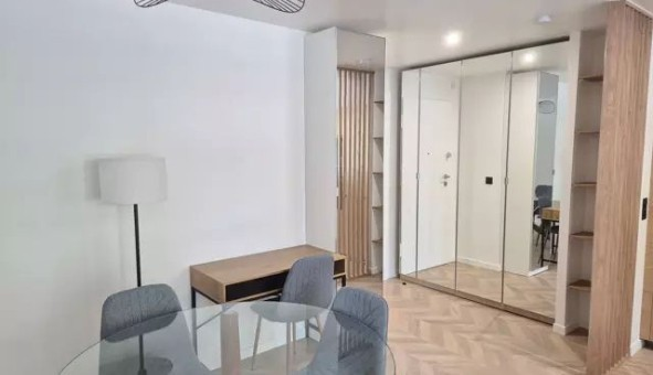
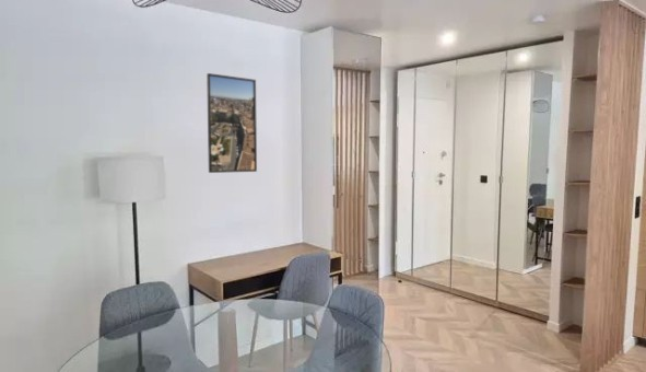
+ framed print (233, 125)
